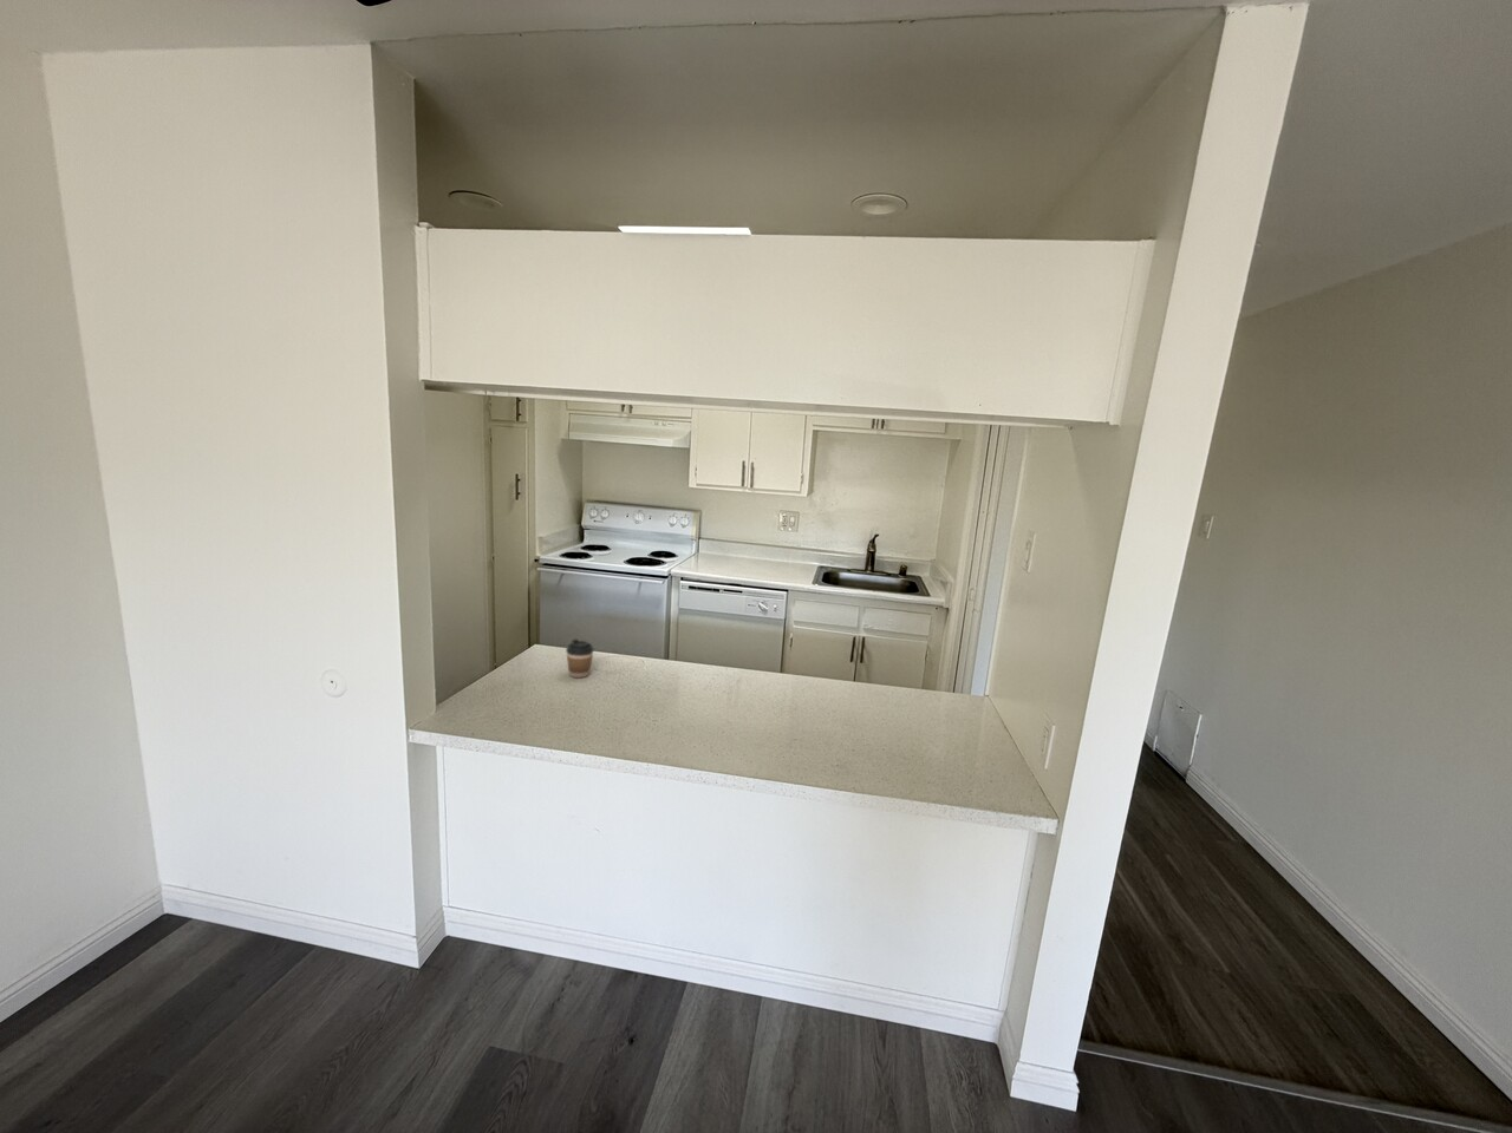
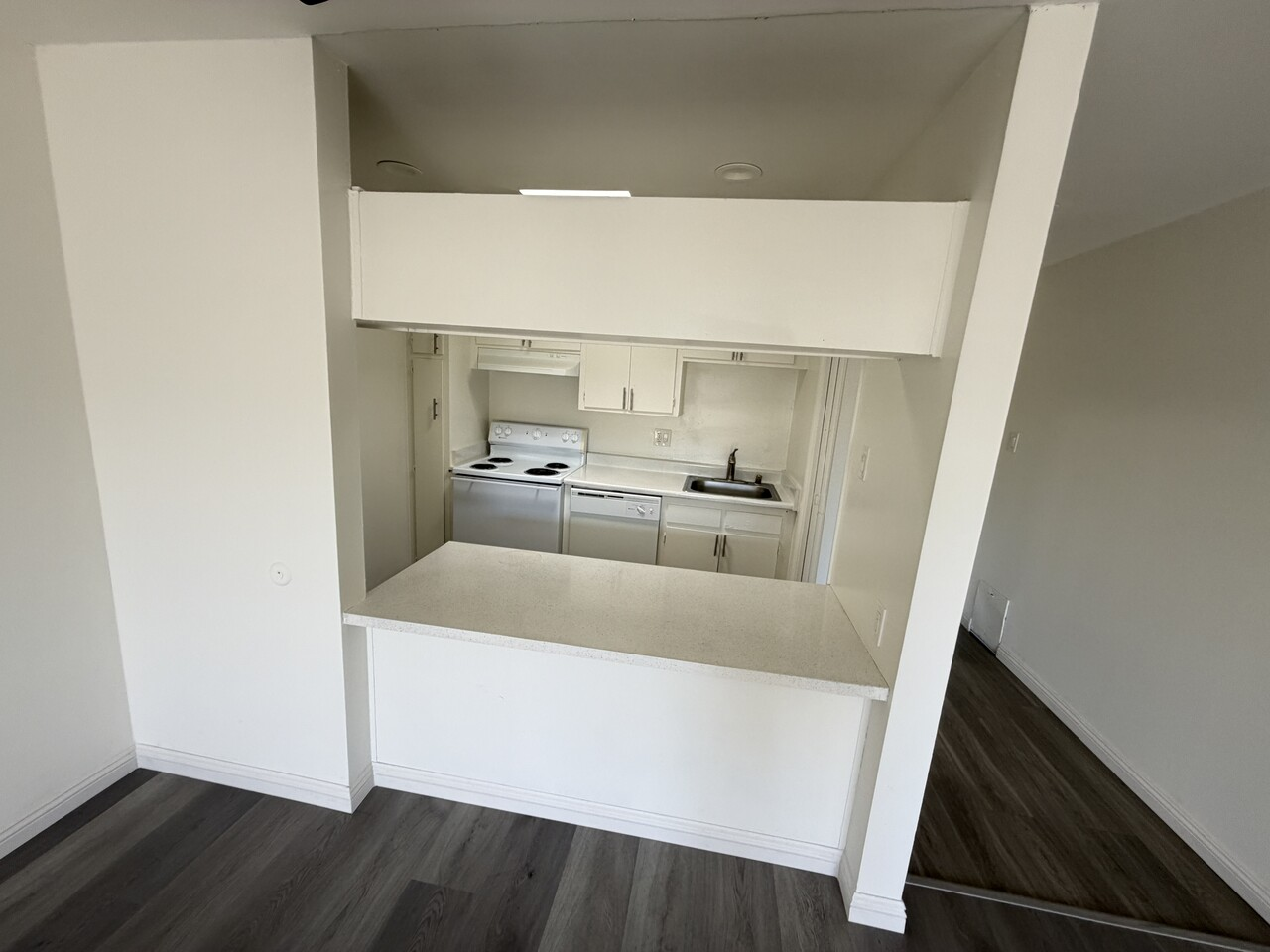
- coffee cup (579, 657)
